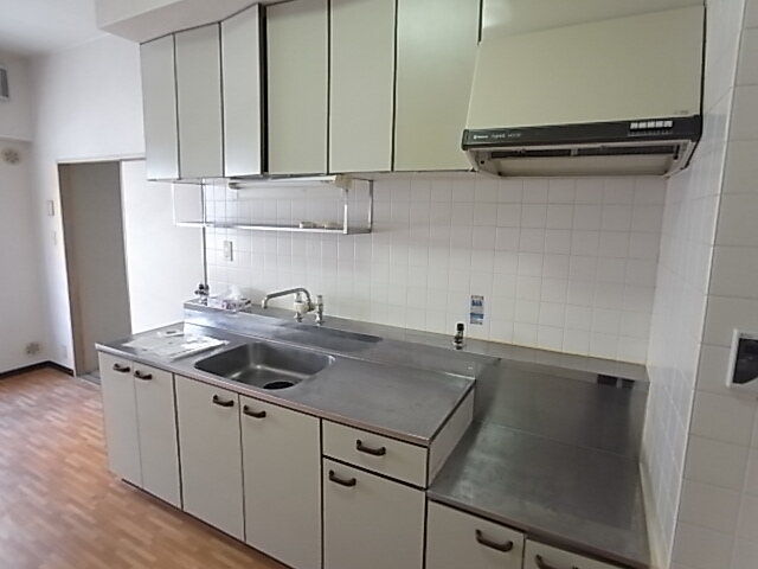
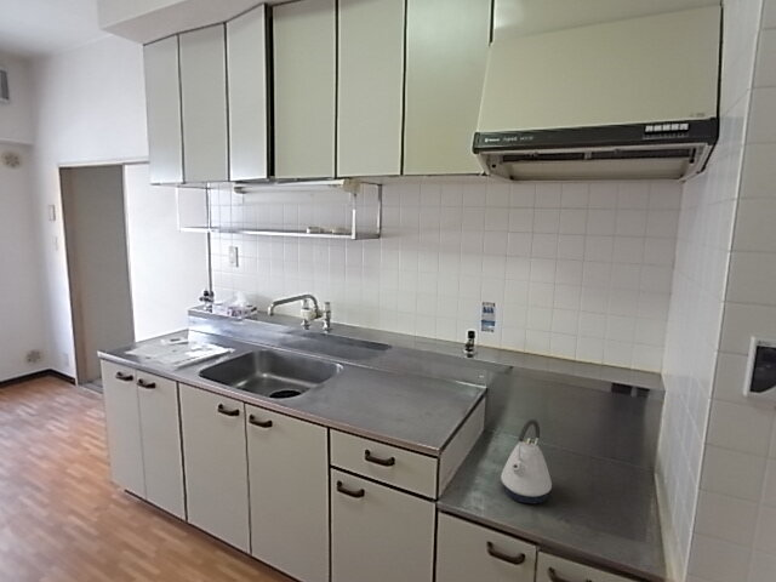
+ kettle (526, 457)
